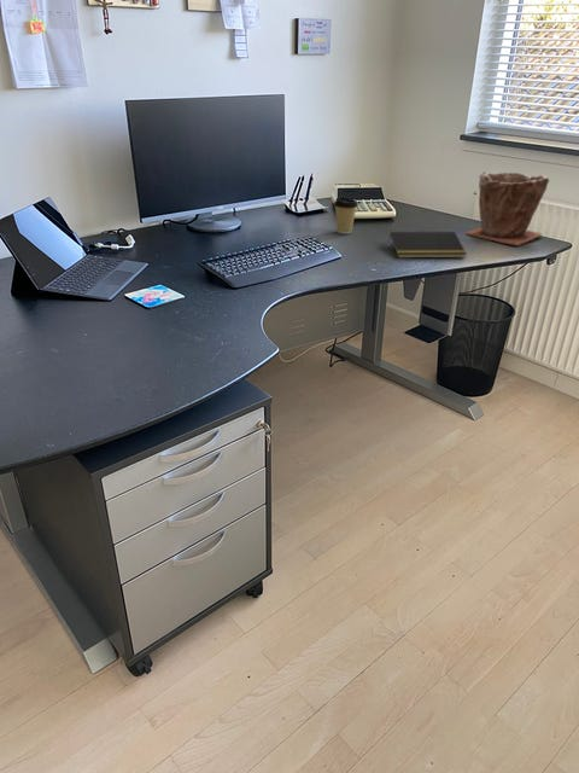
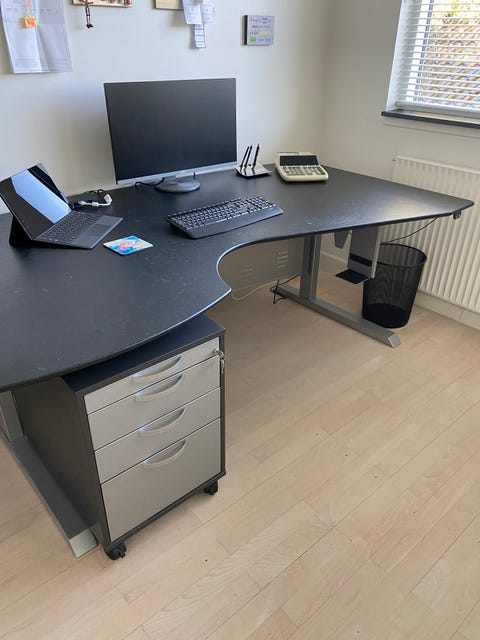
- coffee cup (345, 215)
- plant pot (509, 204)
- notepad (427, 244)
